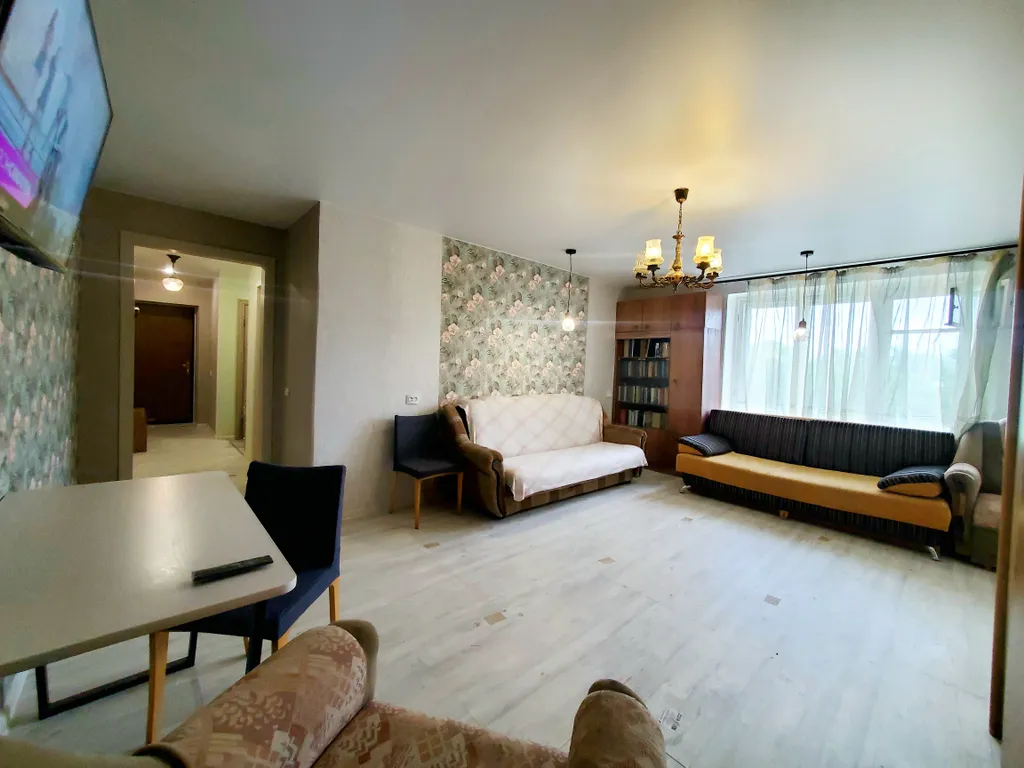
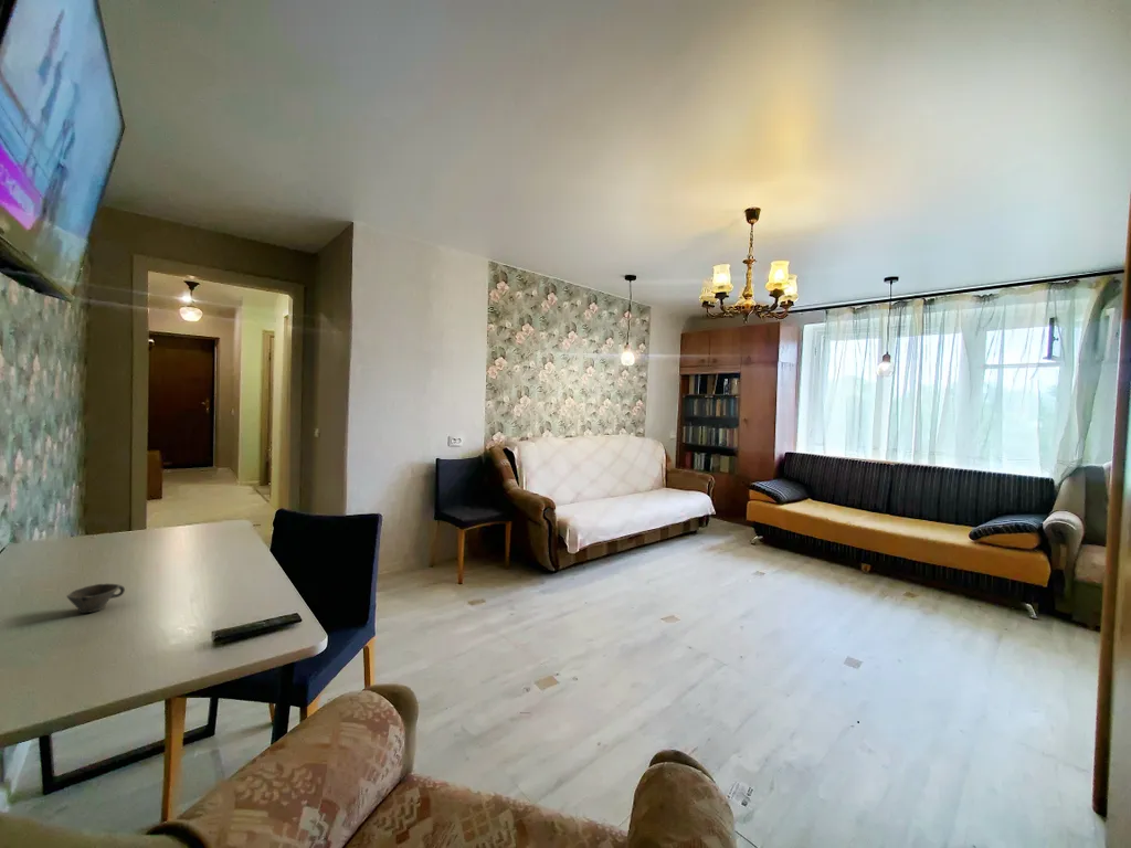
+ cup (96, 598)
